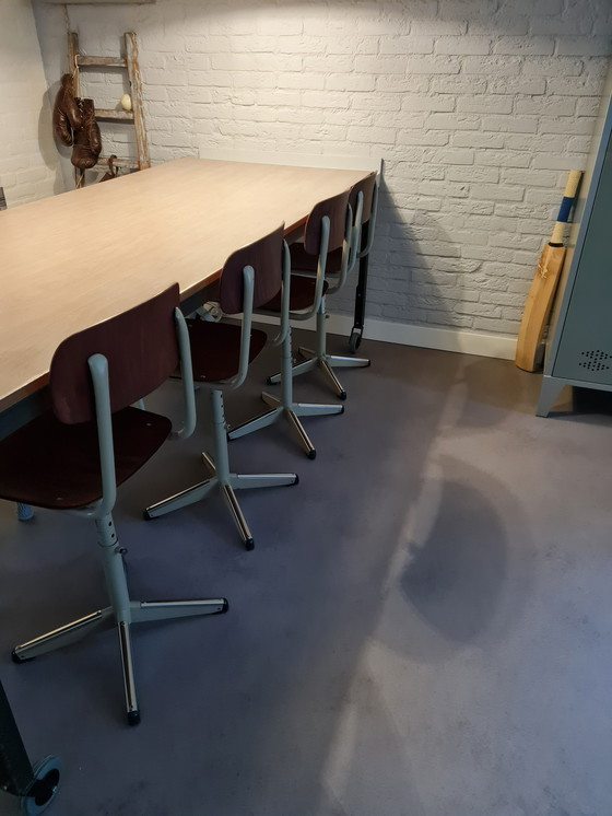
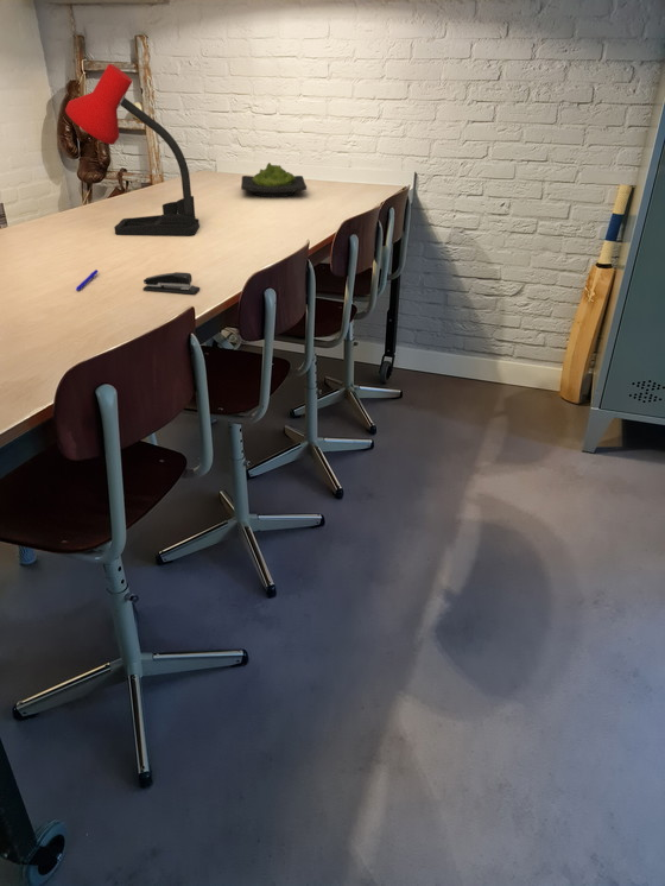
+ desk lamp (116, 139)
+ wasabi (273, 178)
+ pen (87, 280)
+ stapler (170, 281)
